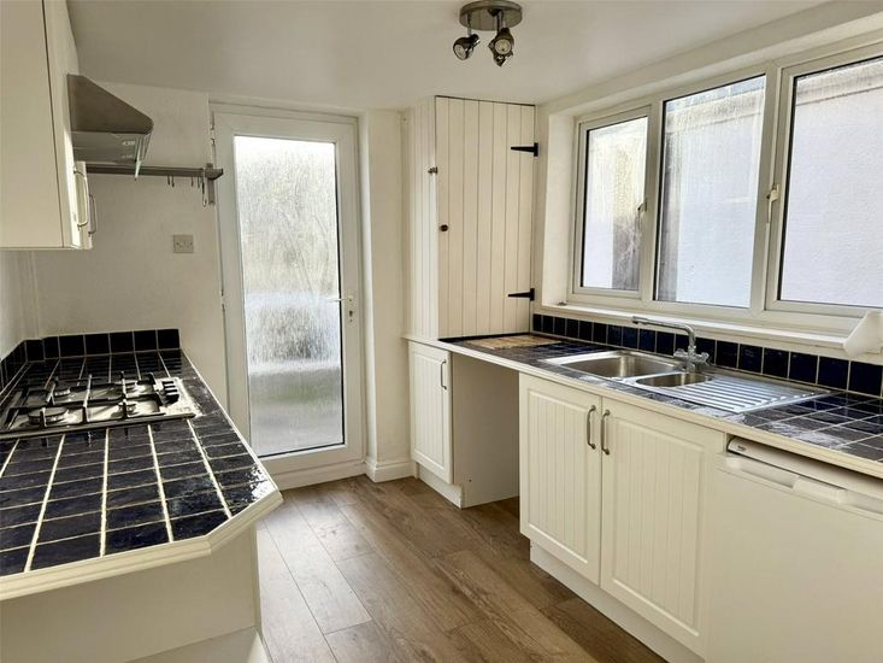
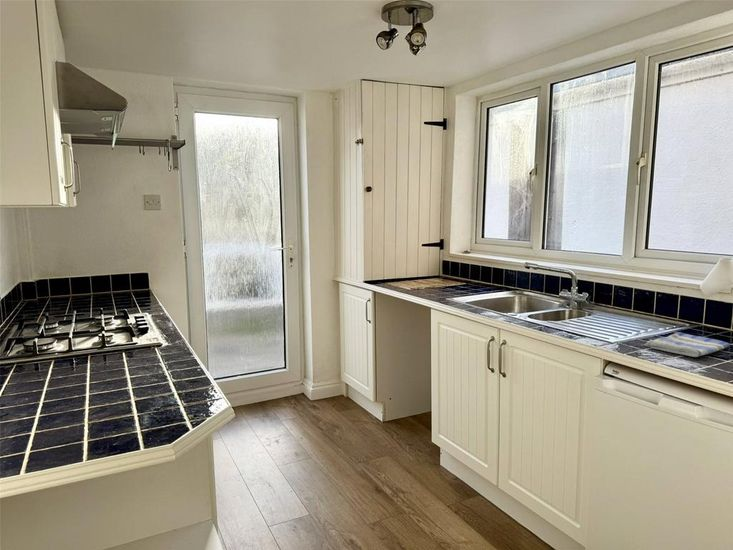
+ dish towel (687, 343)
